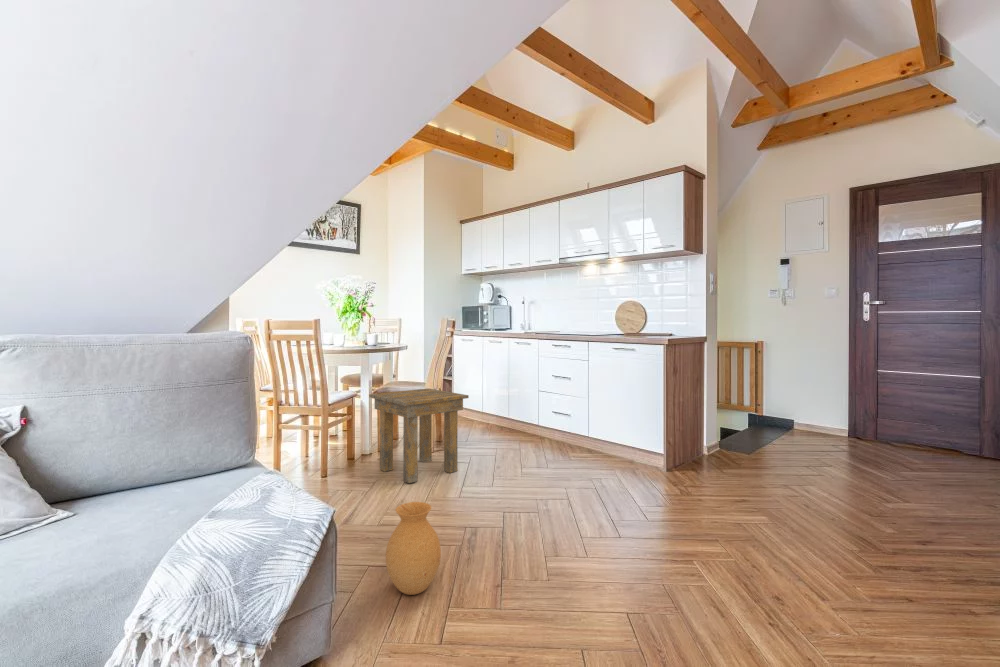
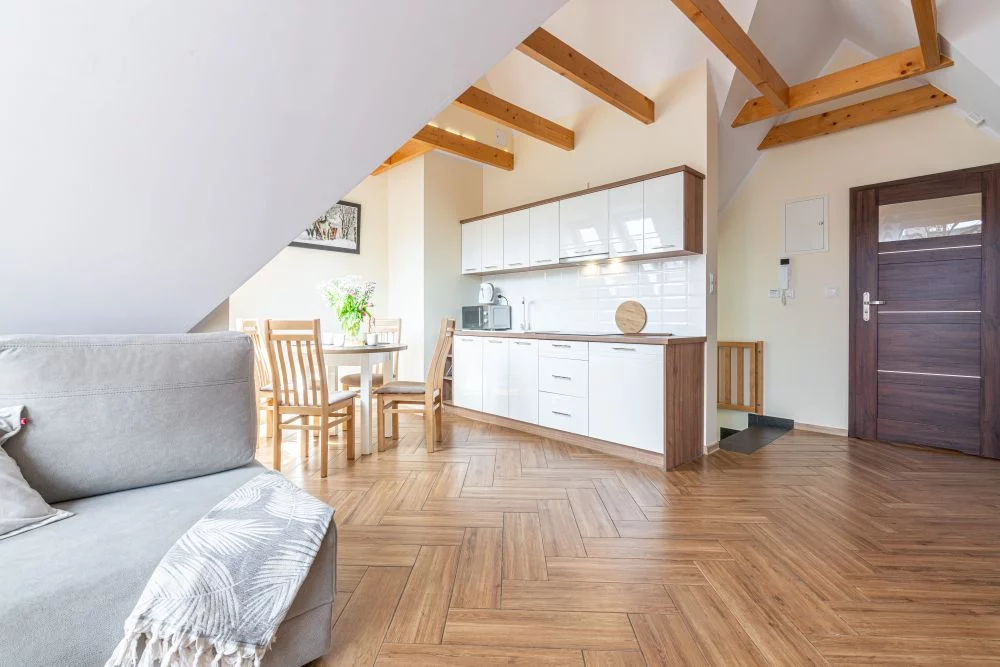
- vase (413, 548)
- side table (419, 432)
